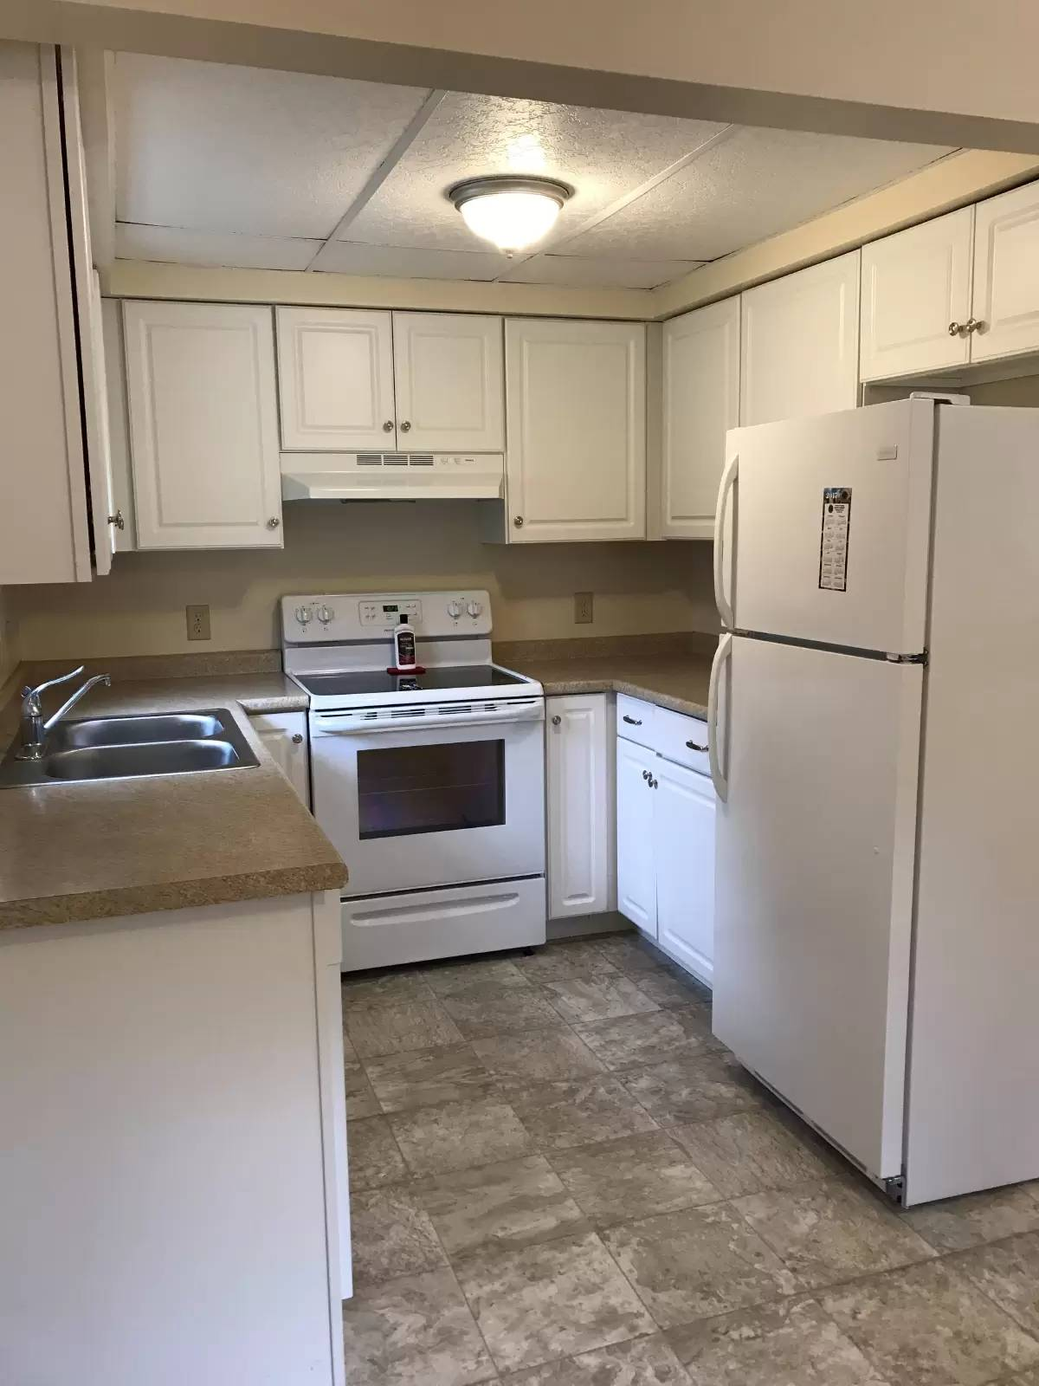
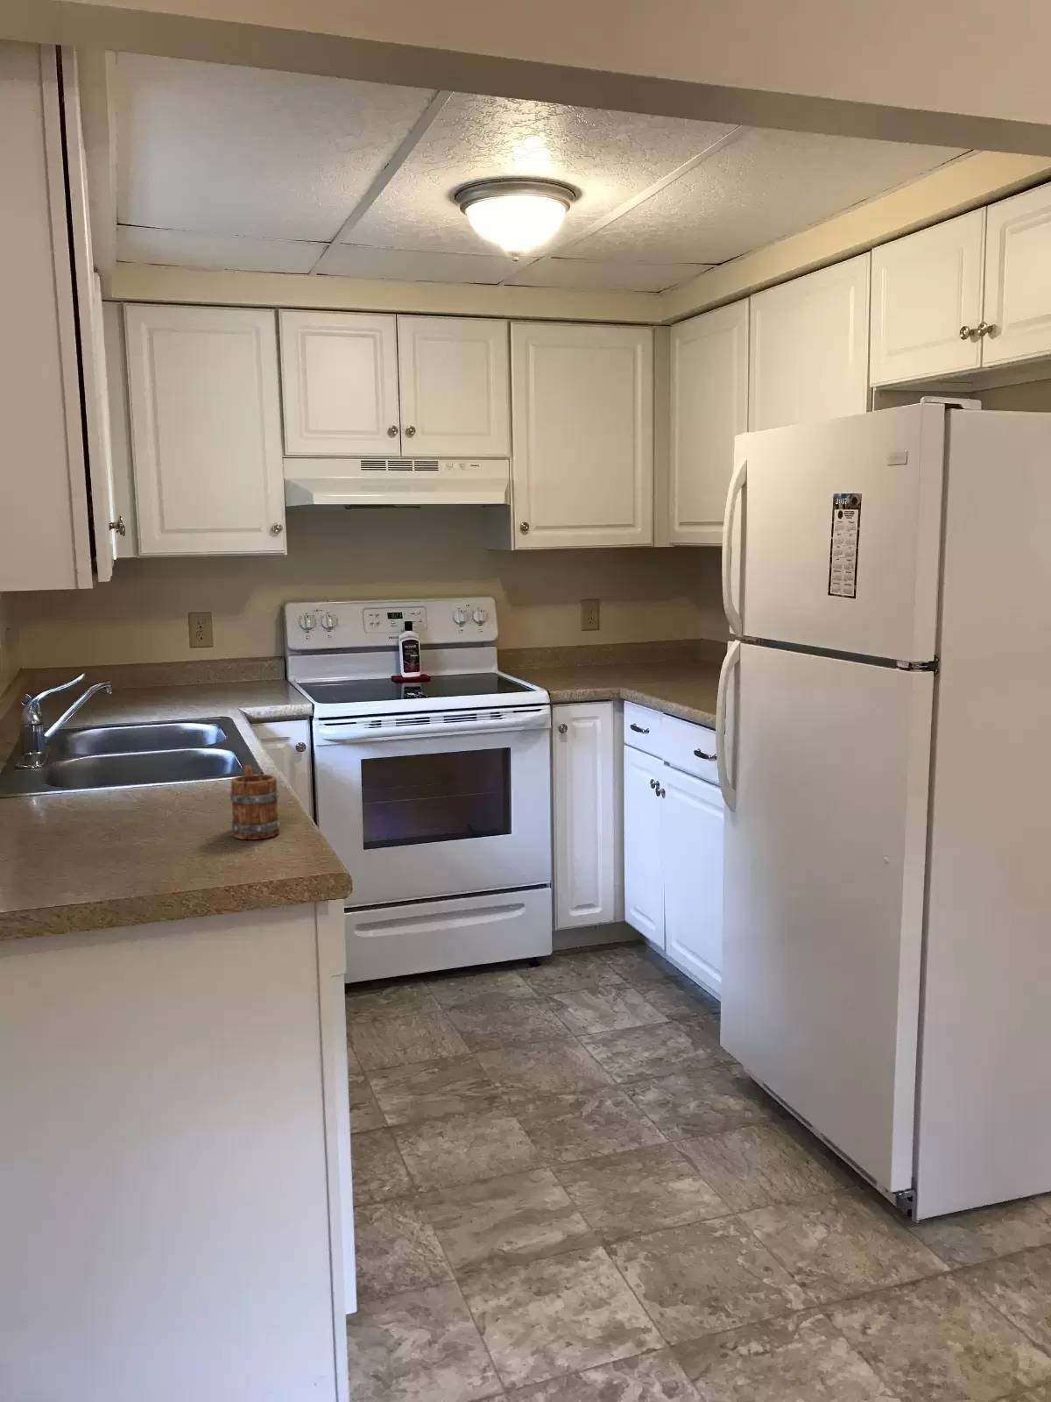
+ mug (252, 800)
